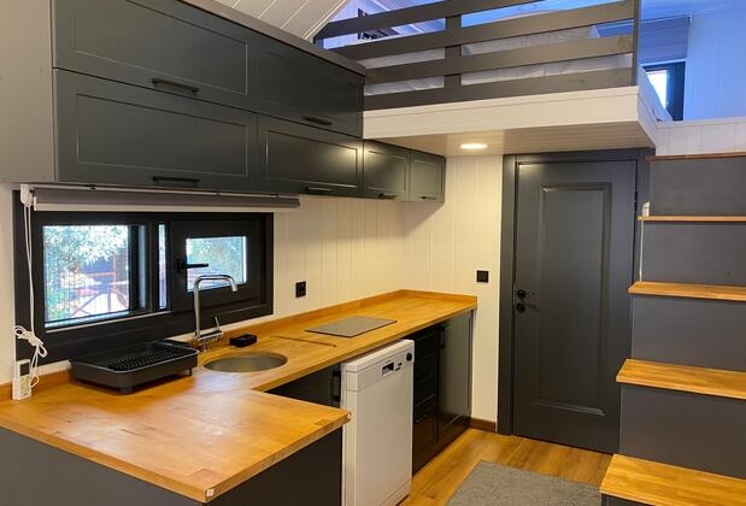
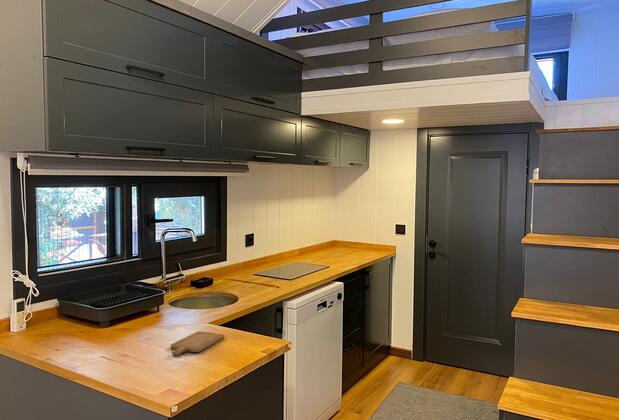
+ chopping board (194, 343)
